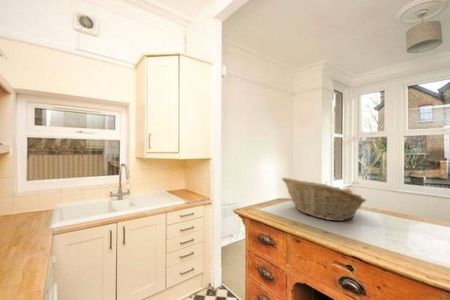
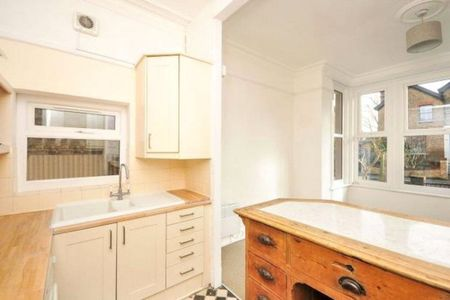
- fruit basket (319, 195)
